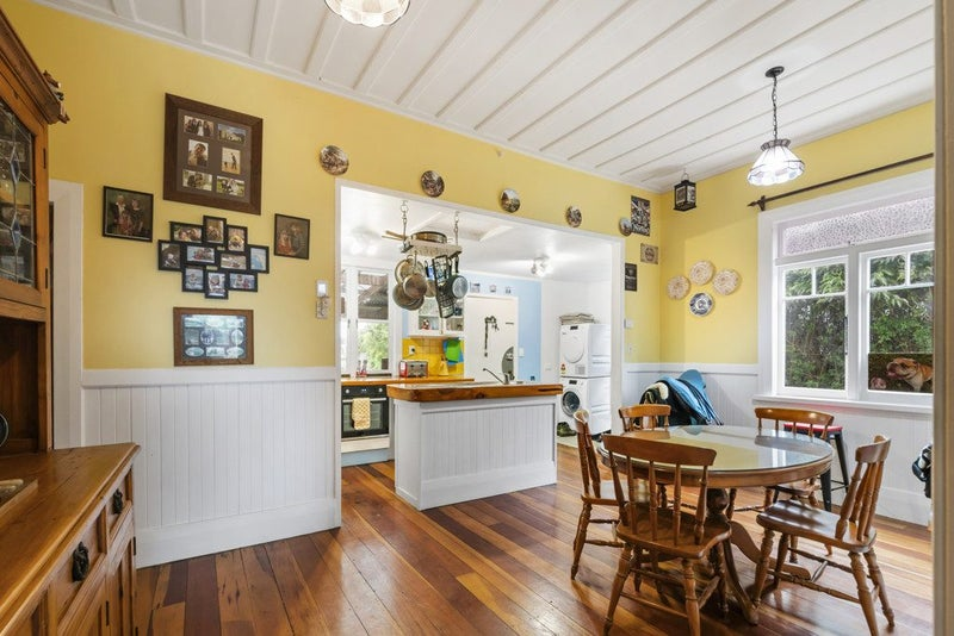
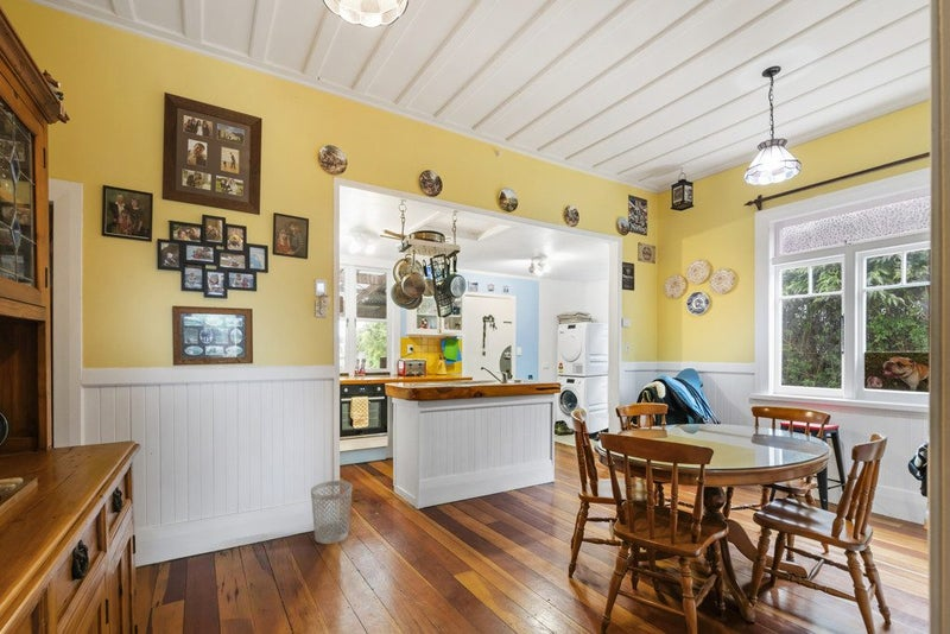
+ wastebasket (332, 512)
